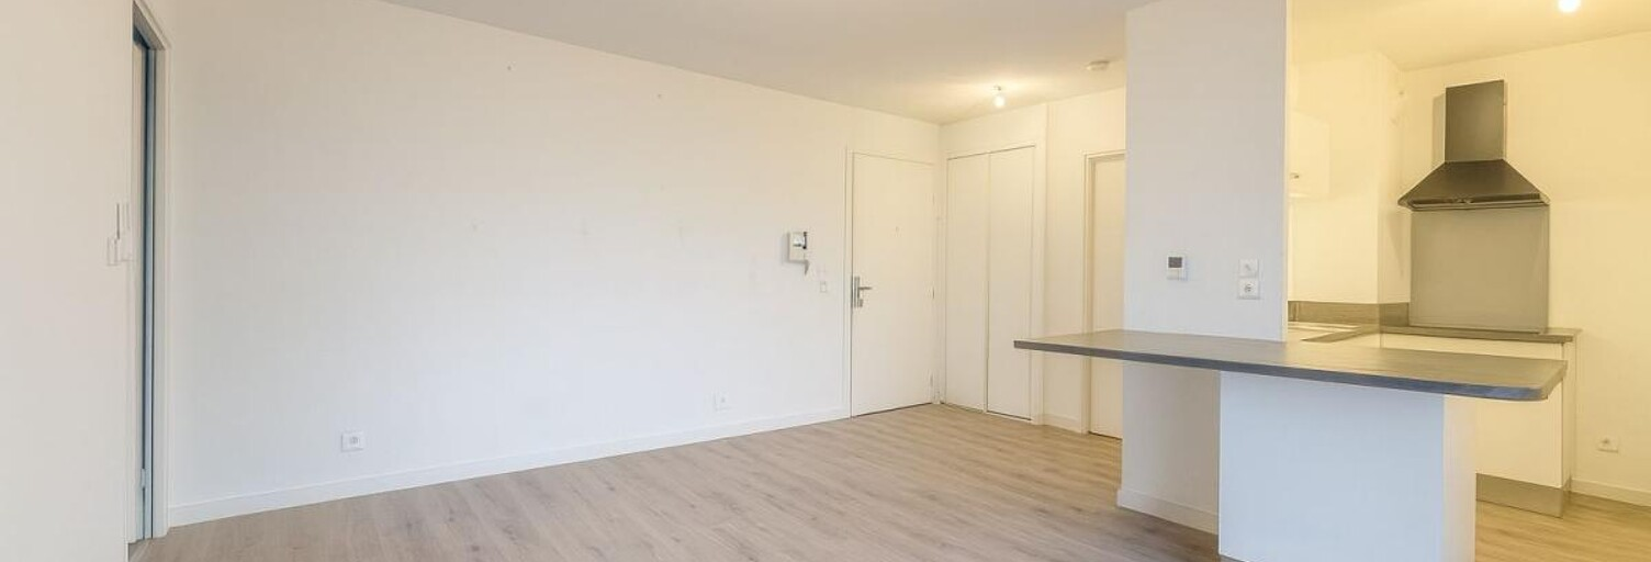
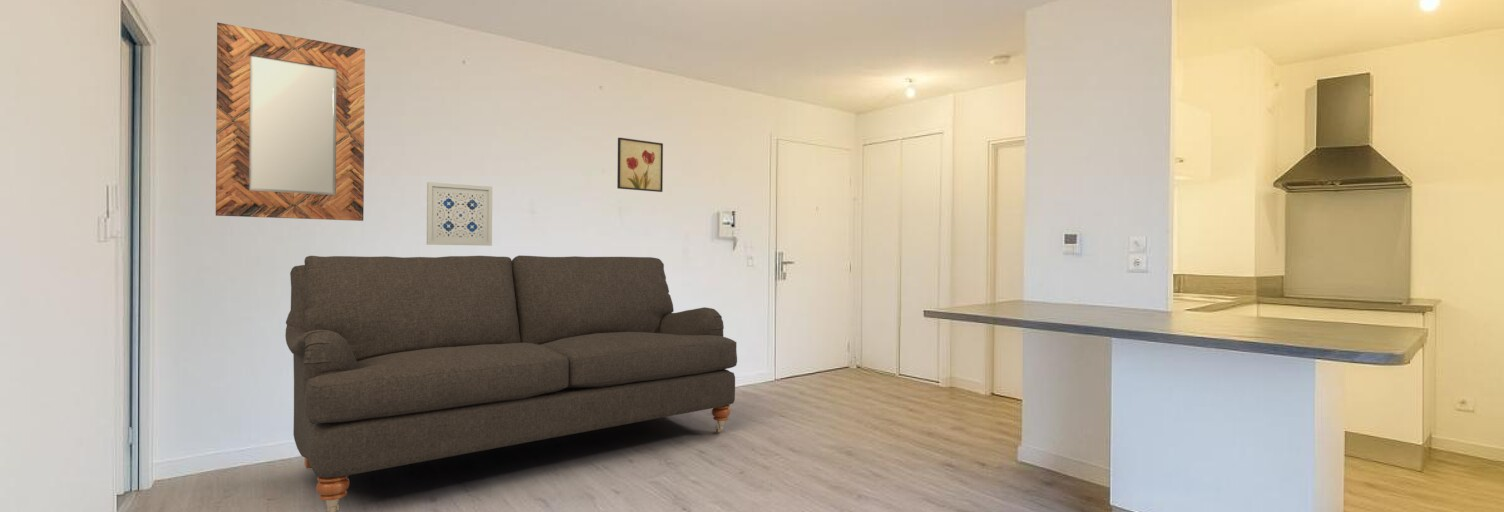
+ home mirror (294, 127)
+ wall art (640, 165)
+ sofa (531, 351)
+ wall art (460, 214)
